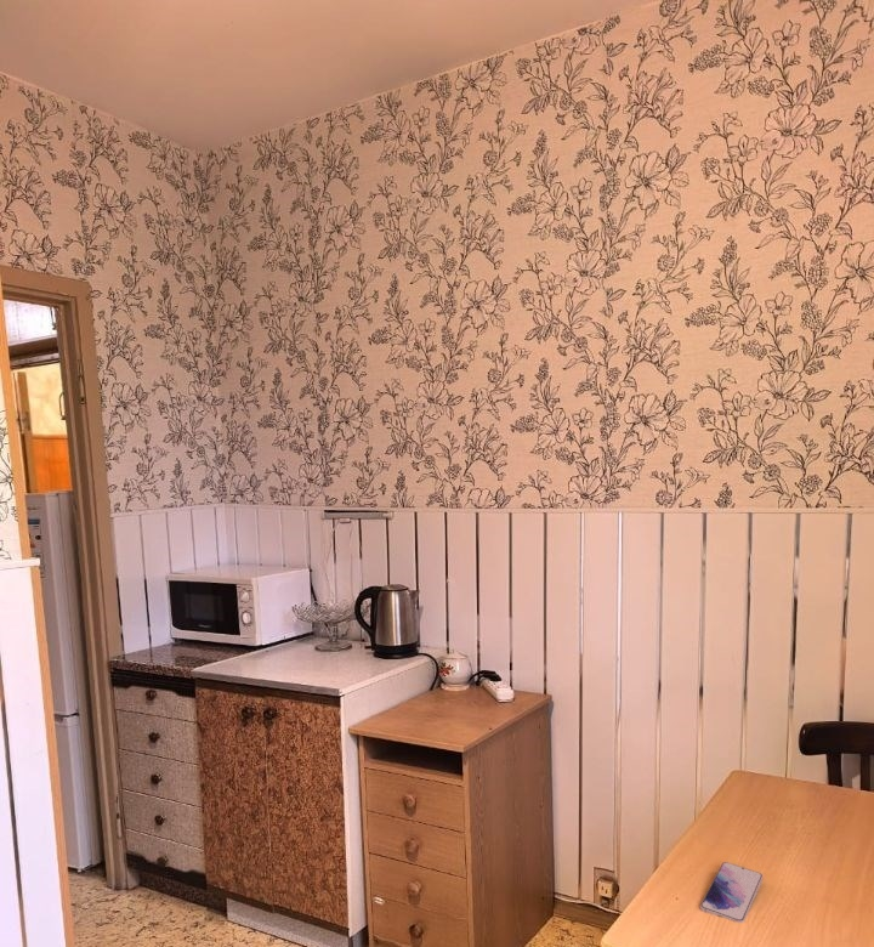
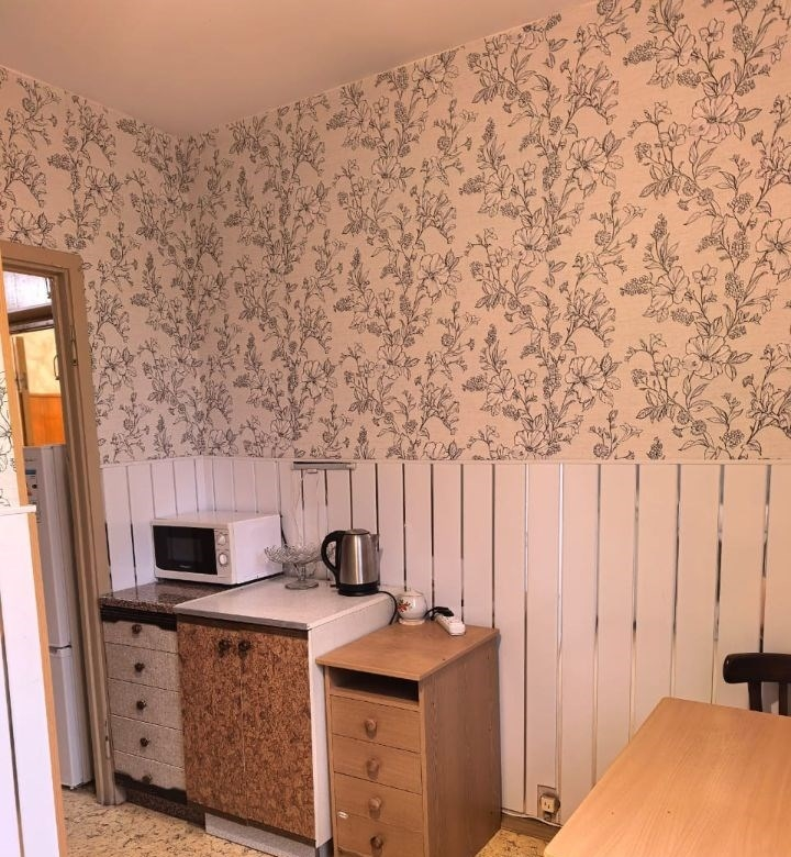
- smartphone (732, 891)
